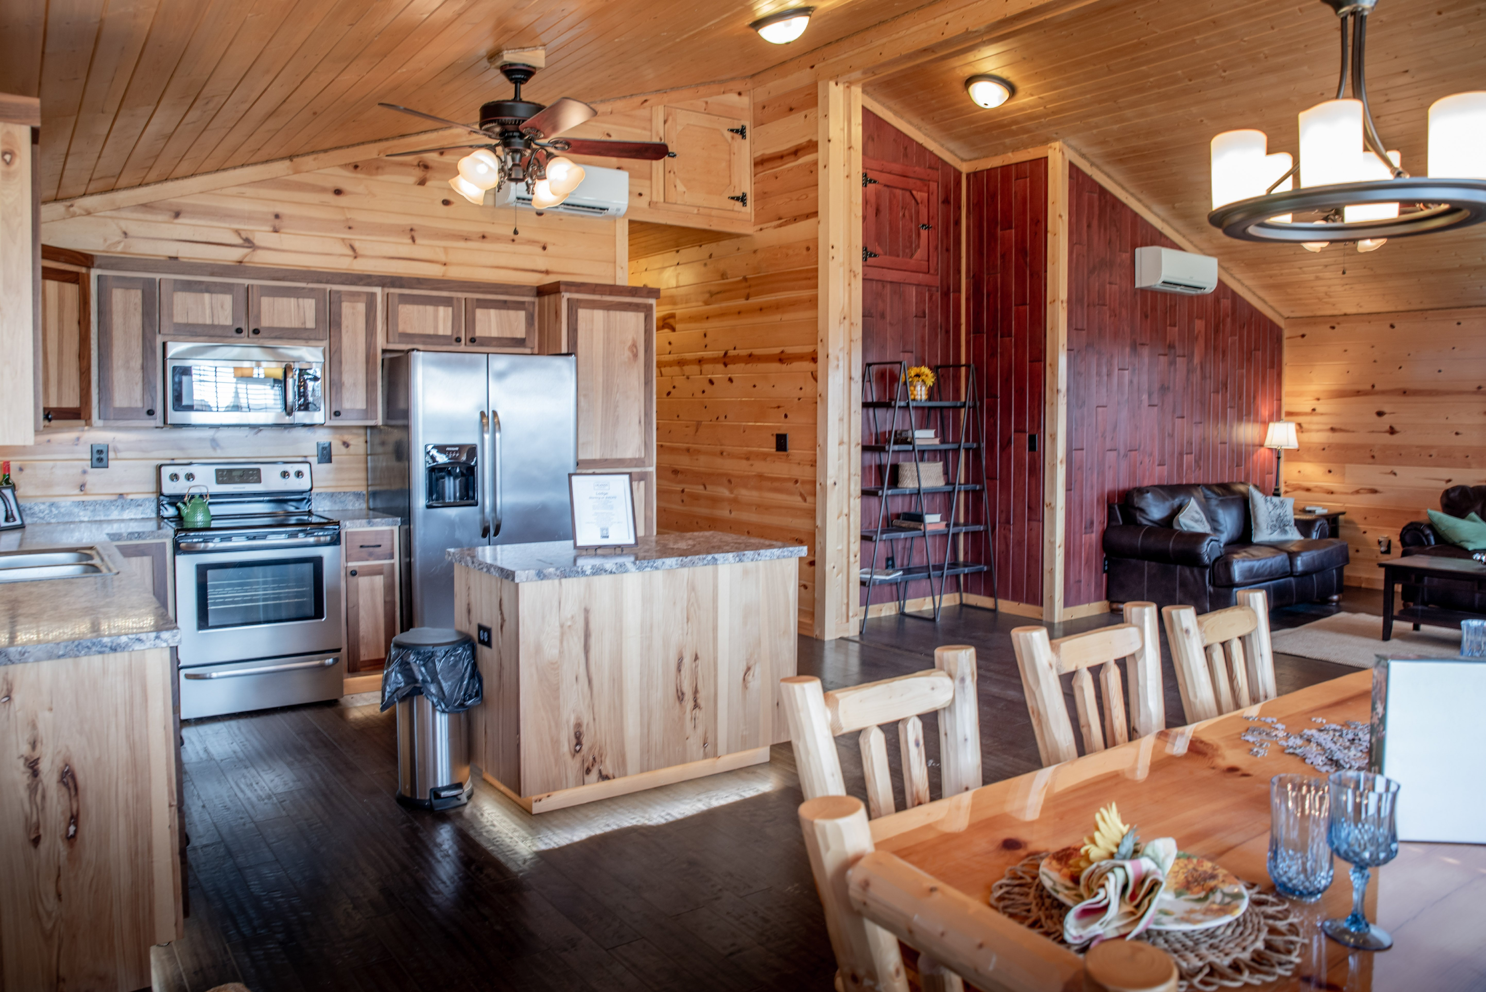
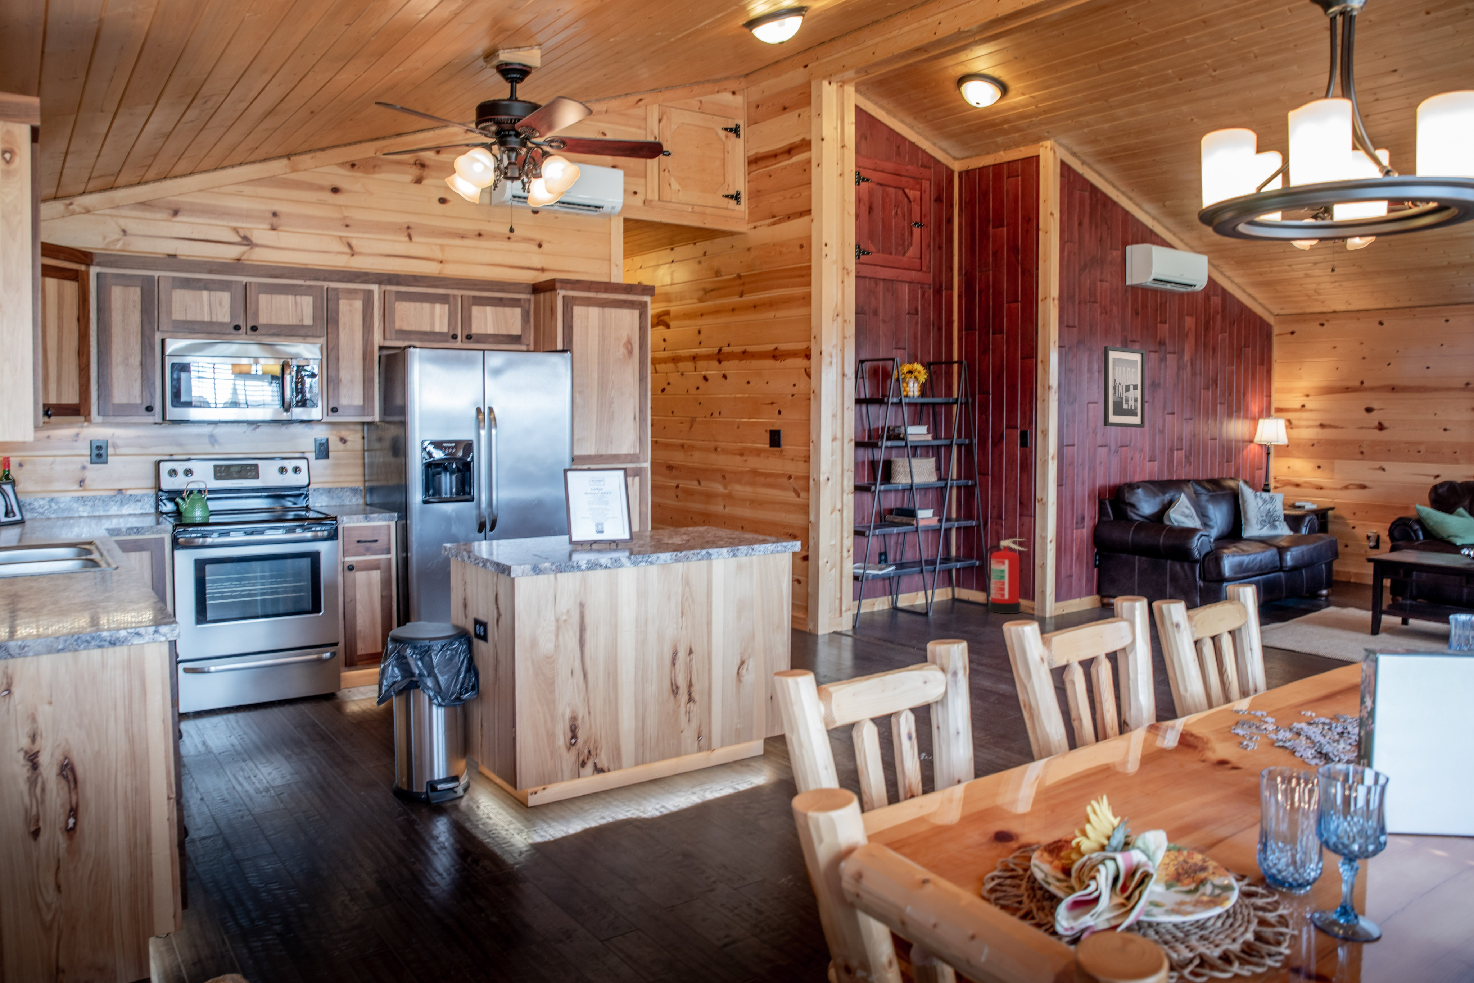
+ fire extinguisher (1005, 574)
+ wall art (1125, 387)
